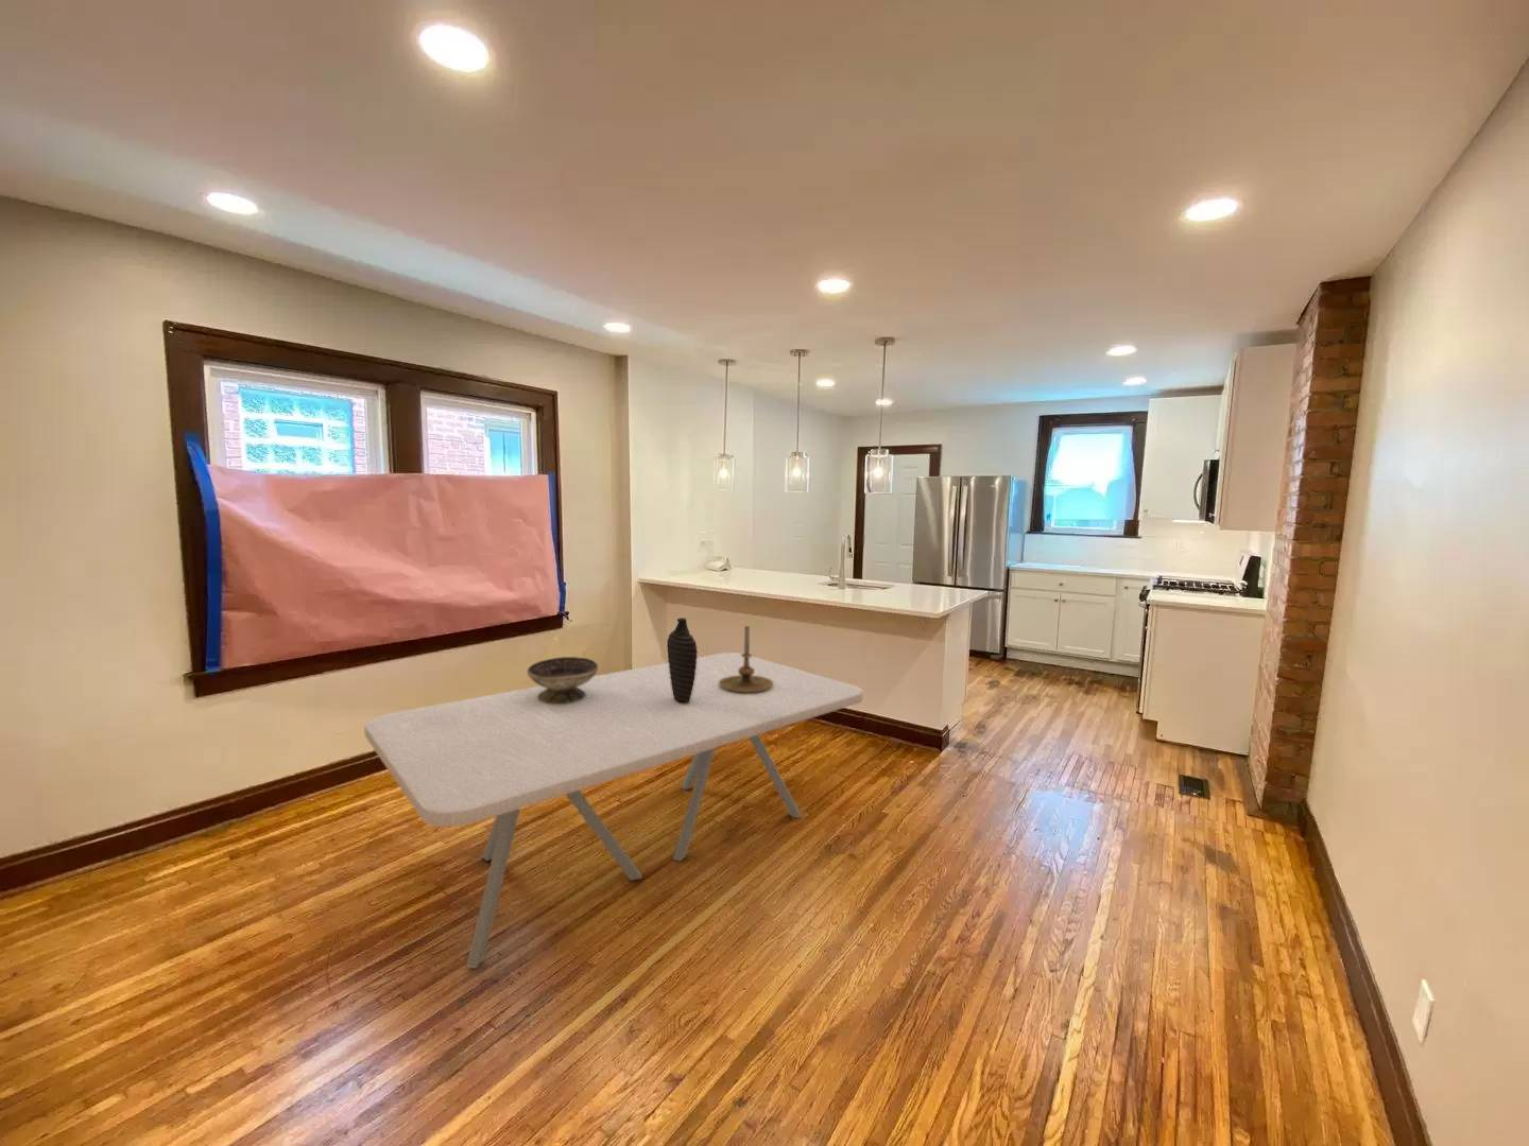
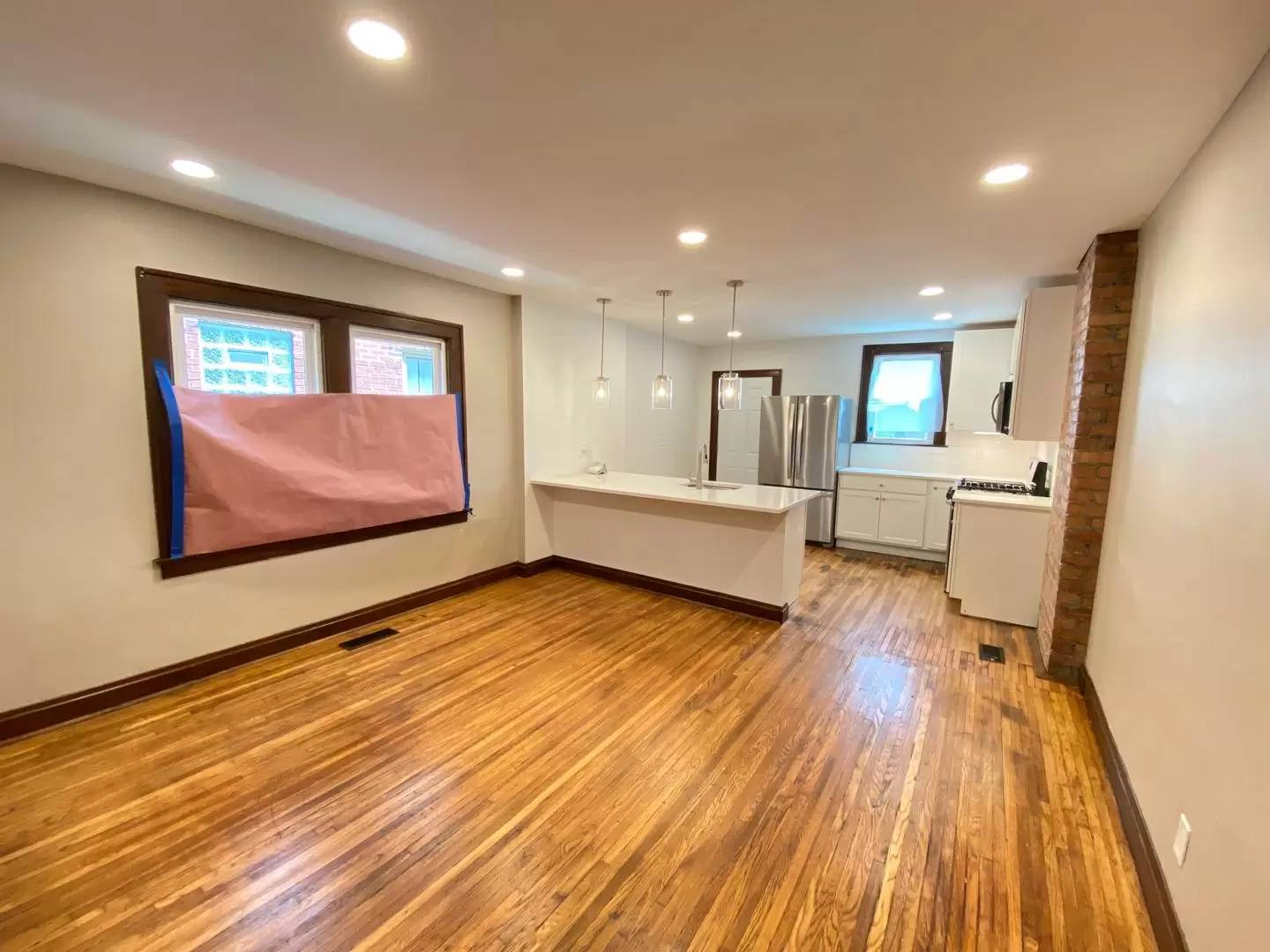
- dining table (640, 770)
- candle holder (746, 656)
- decorative bowl (562, 680)
- decorative vase (681, 658)
